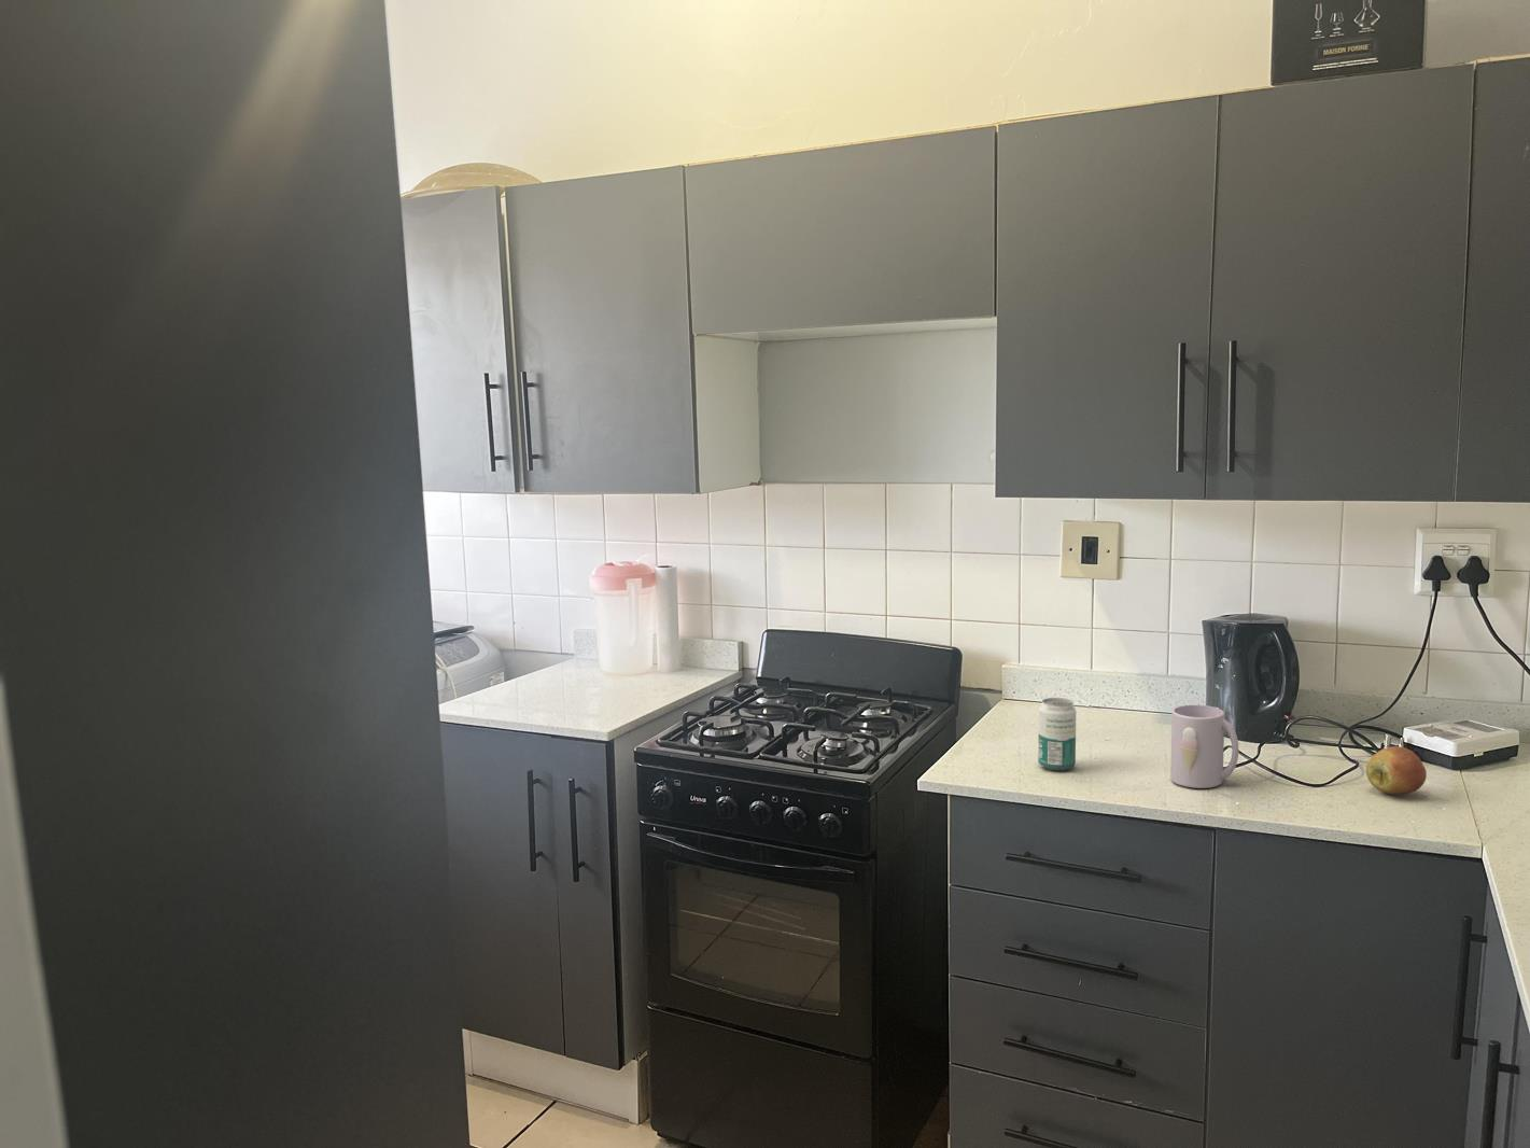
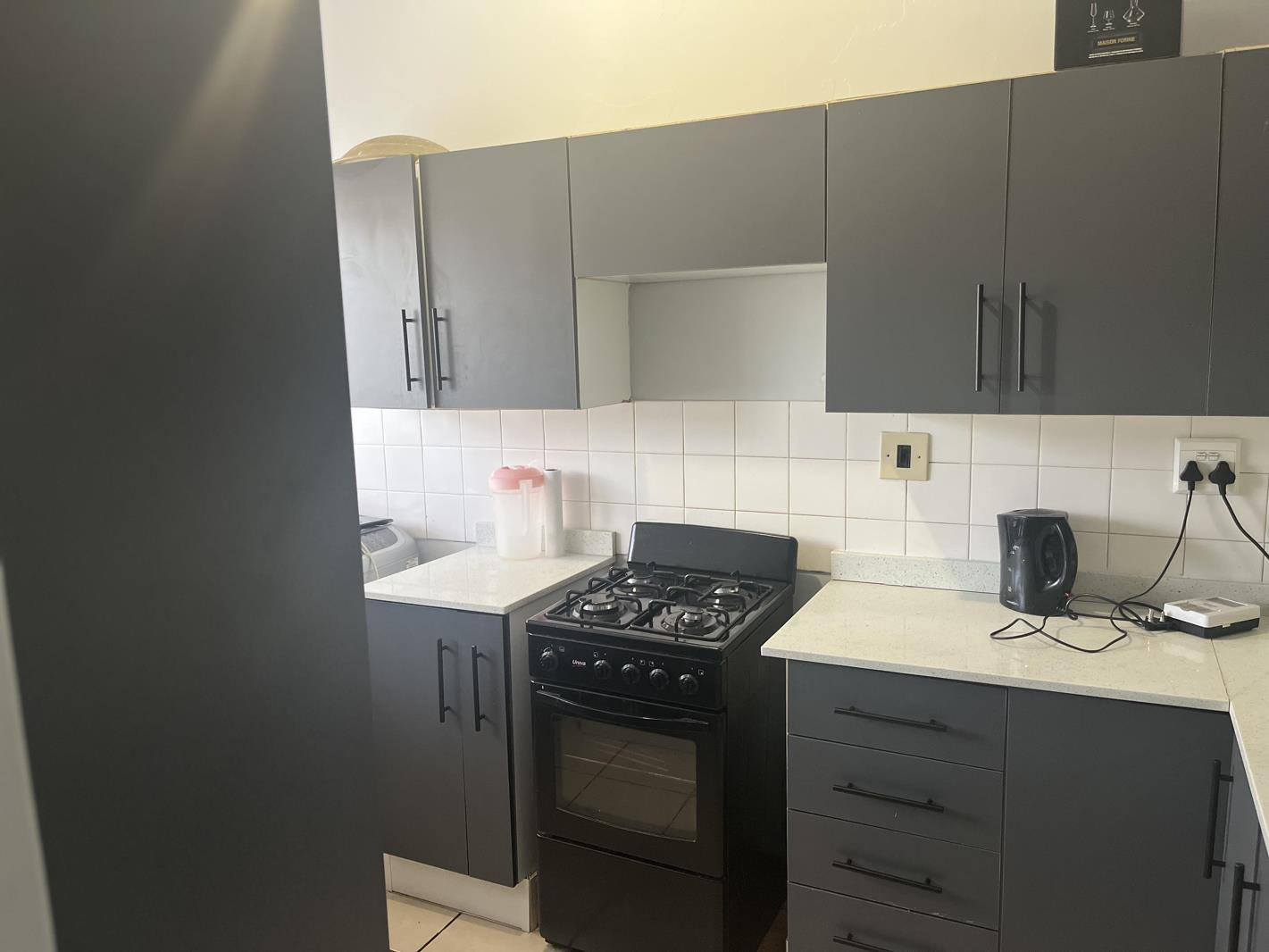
- beverage can (1056, 733)
- mug (1204, 746)
- apple (1397, 771)
